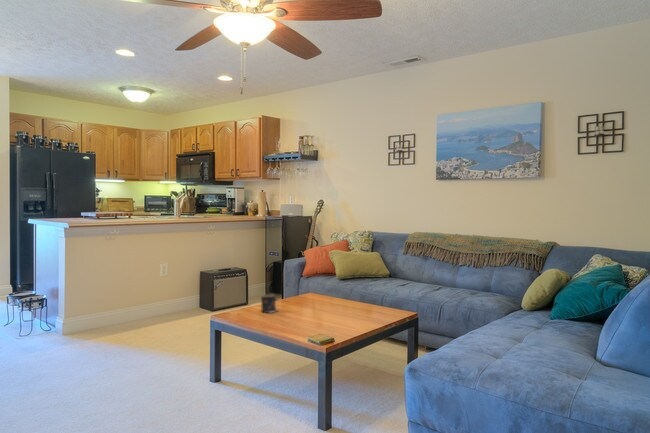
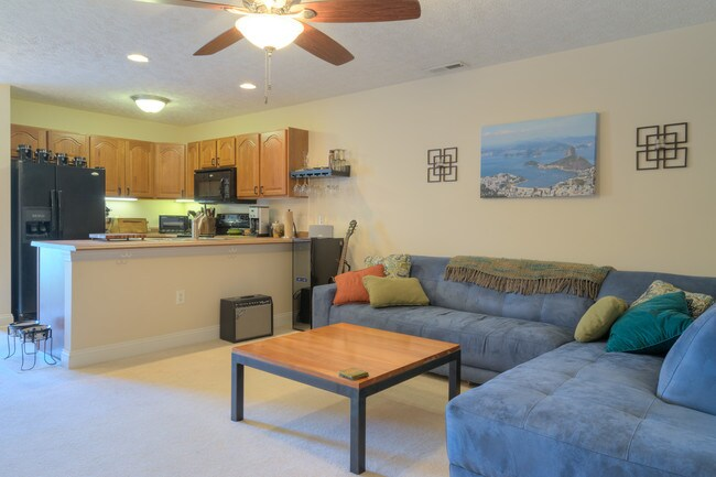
- candle (270, 302)
